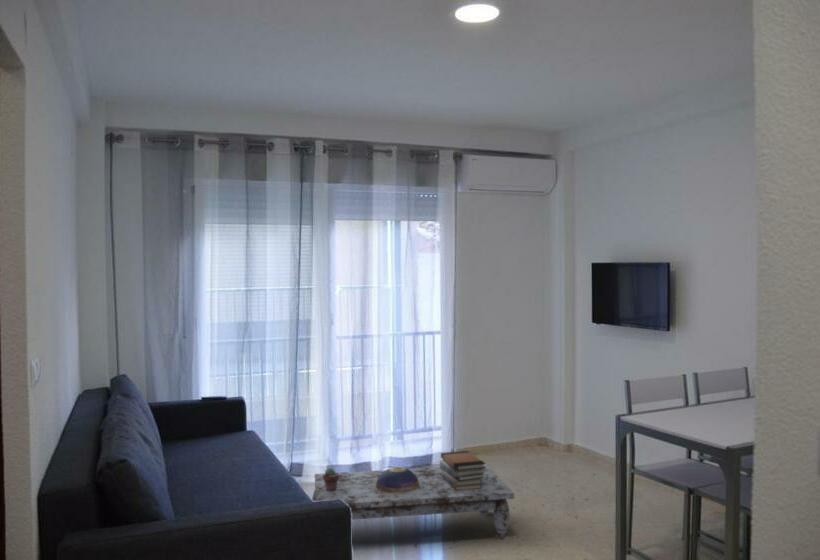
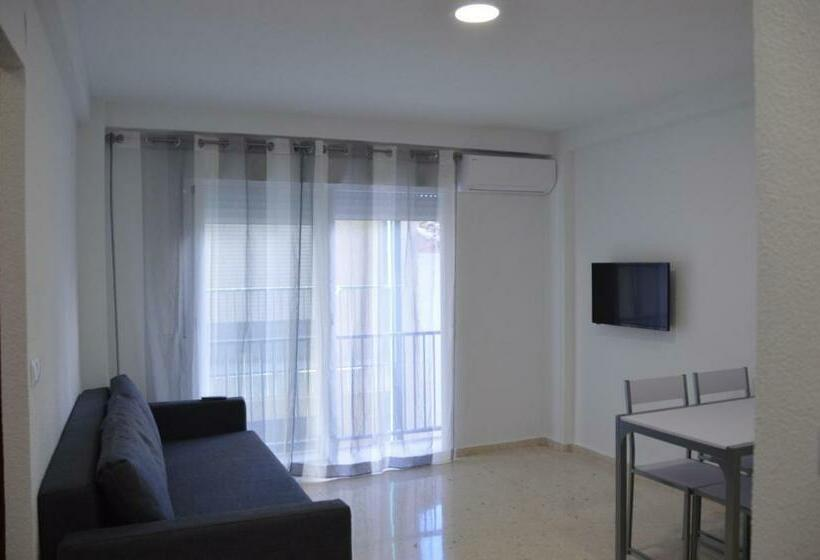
- decorative bowl (397, 476)
- coffee table (408, 507)
- potted succulent (331, 478)
- book stack (461, 469)
